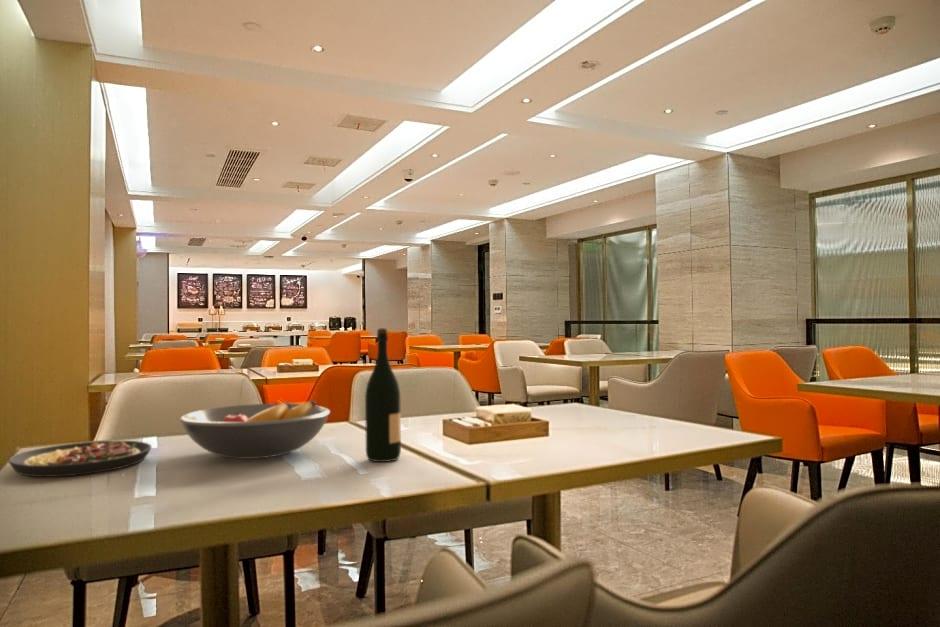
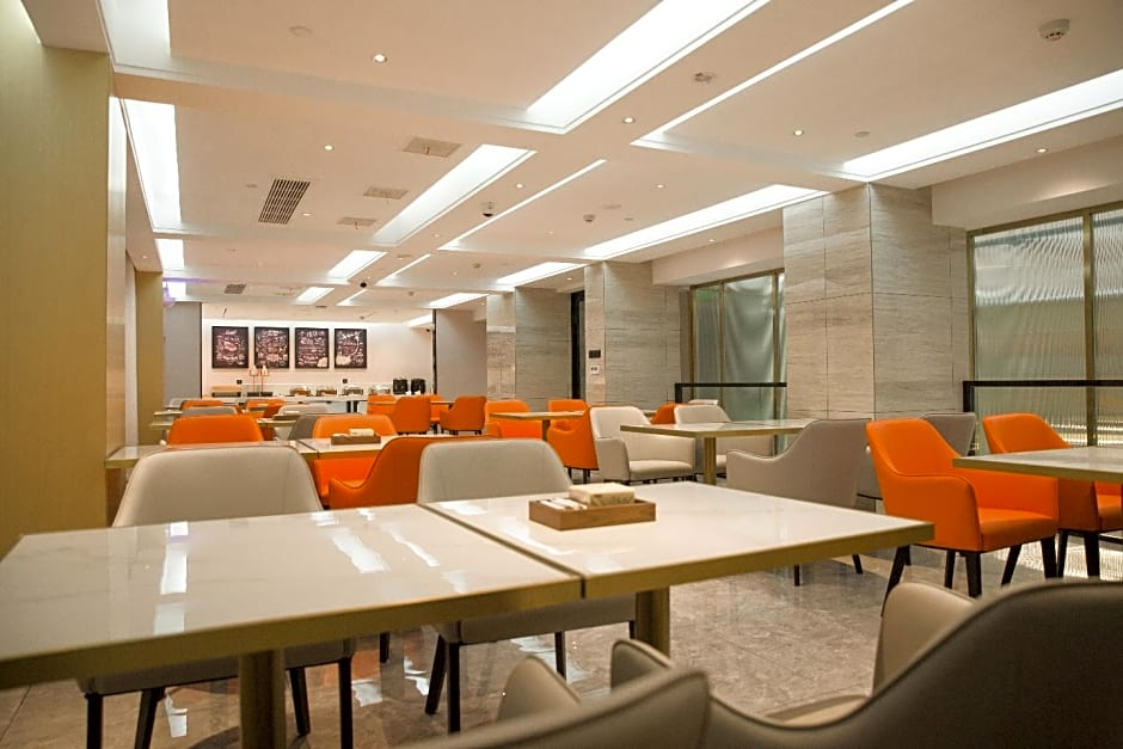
- wine bottle (382, 393)
- plate (83, 454)
- fruit bowl (257, 427)
